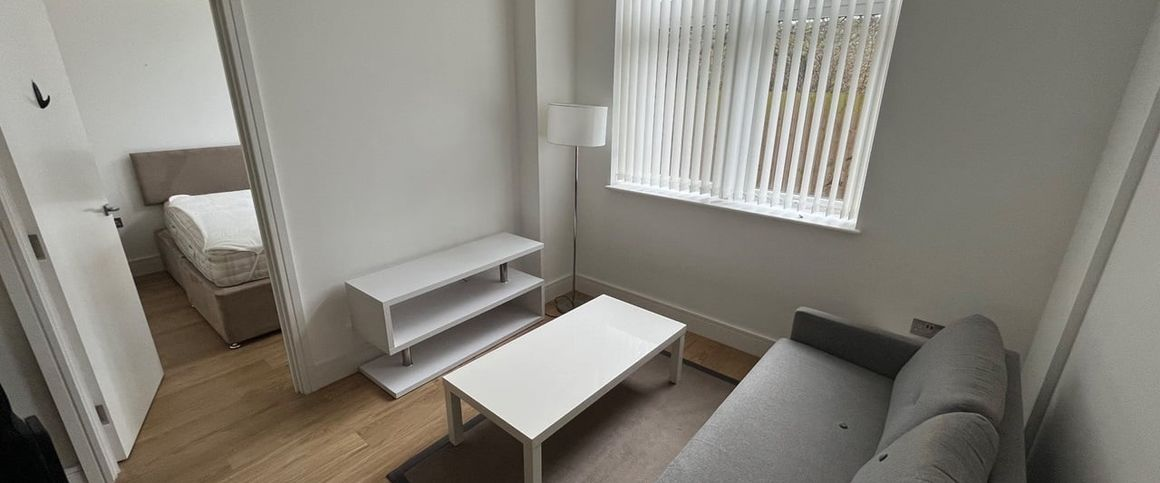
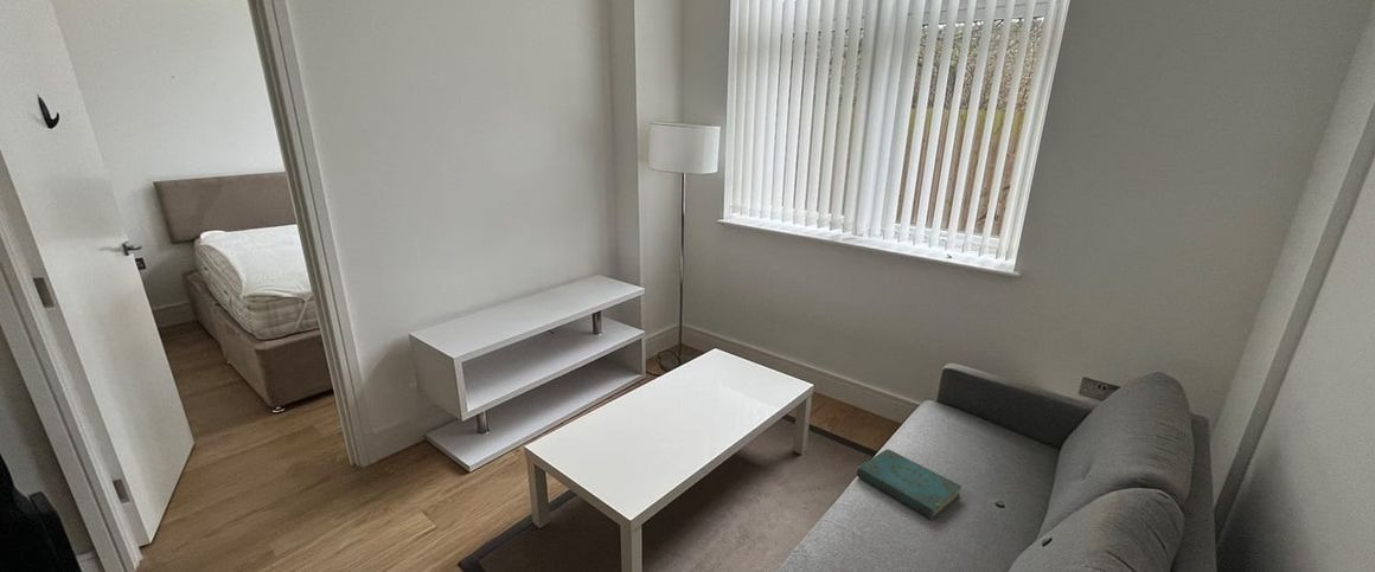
+ book (907, 481)
